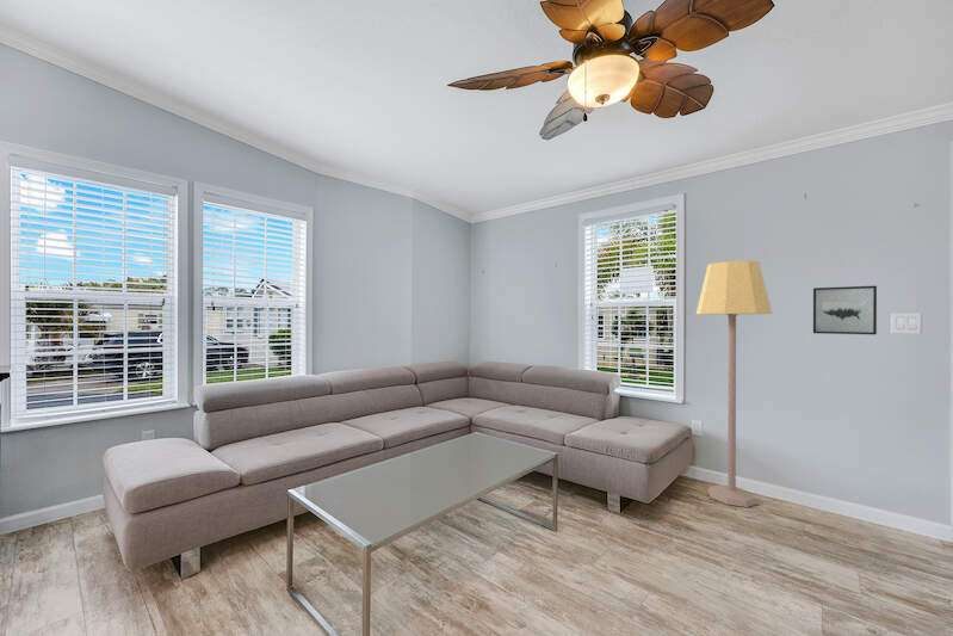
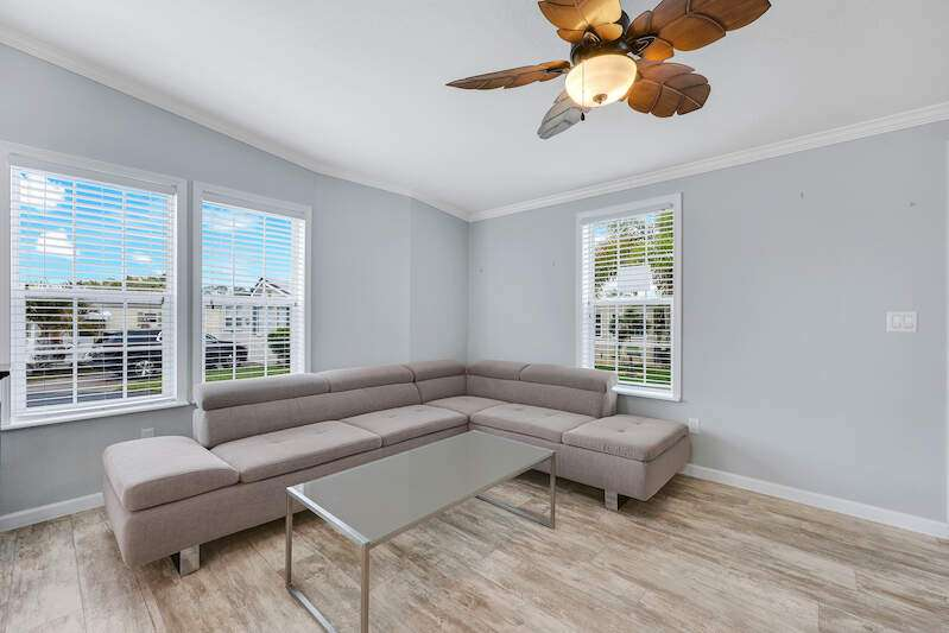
- lamp (731, 381)
- wall art (843, 310)
